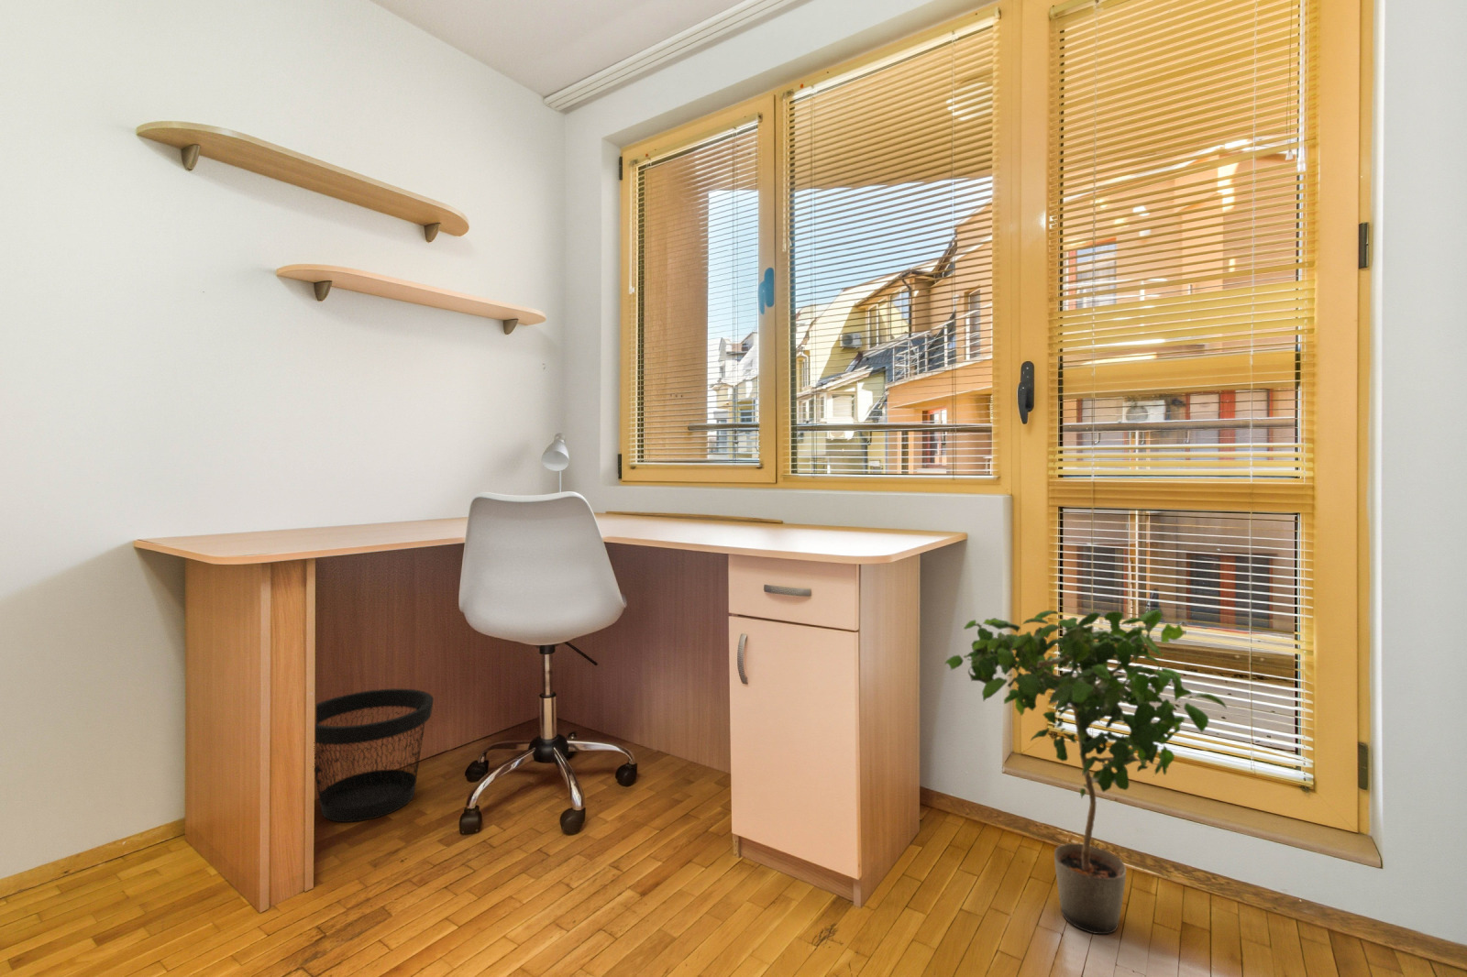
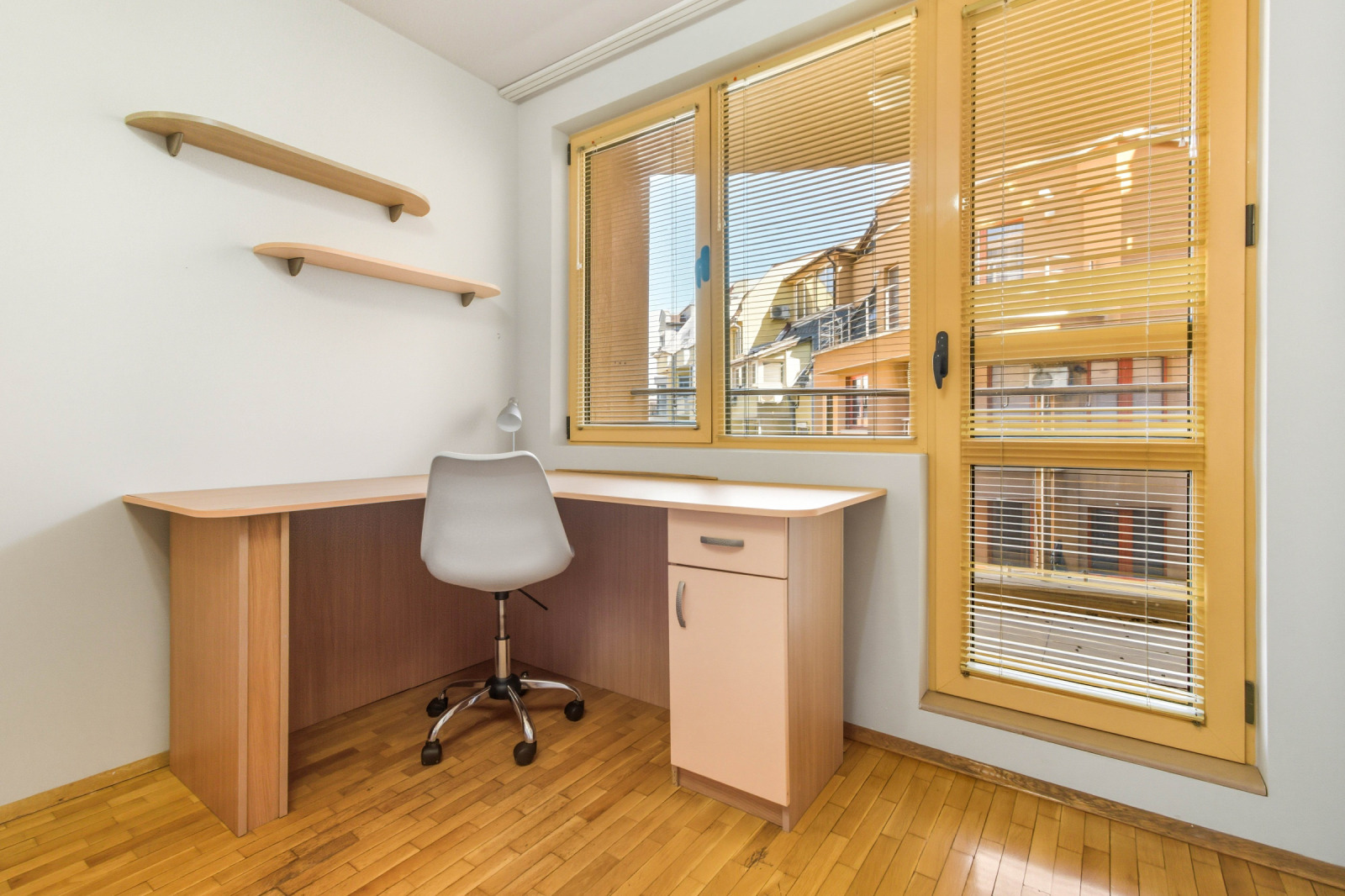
- potted plant (1080, 757)
- wastebasket (369, 753)
